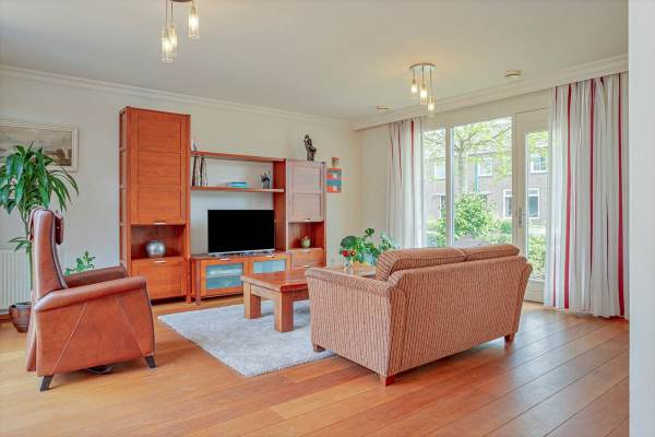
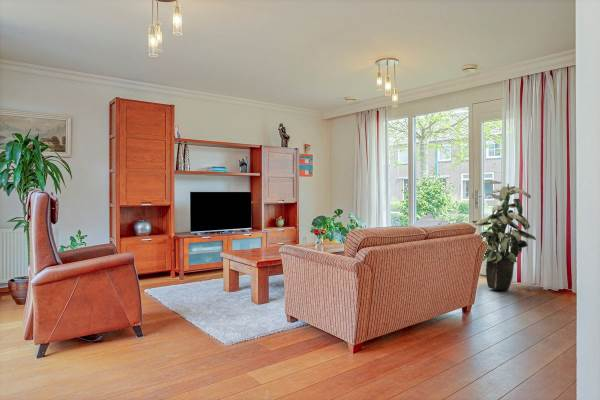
+ indoor plant (500, 235)
